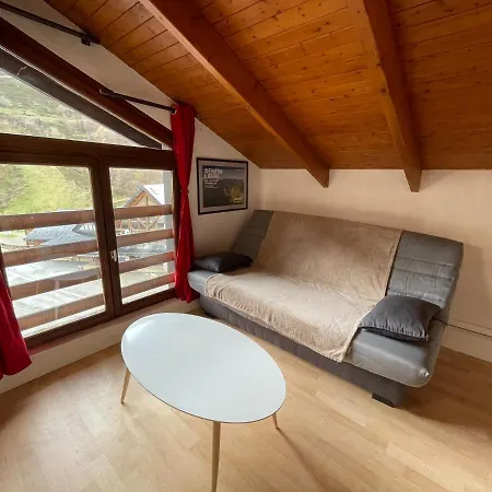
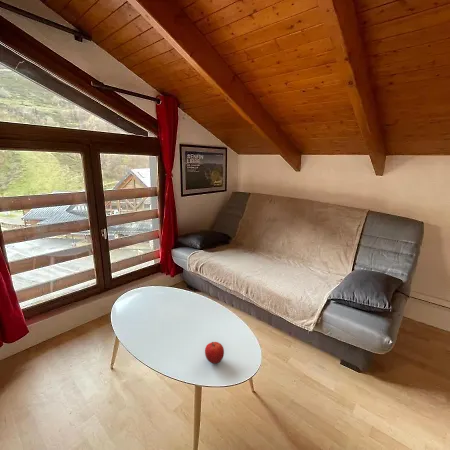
+ fruit (214, 352)
